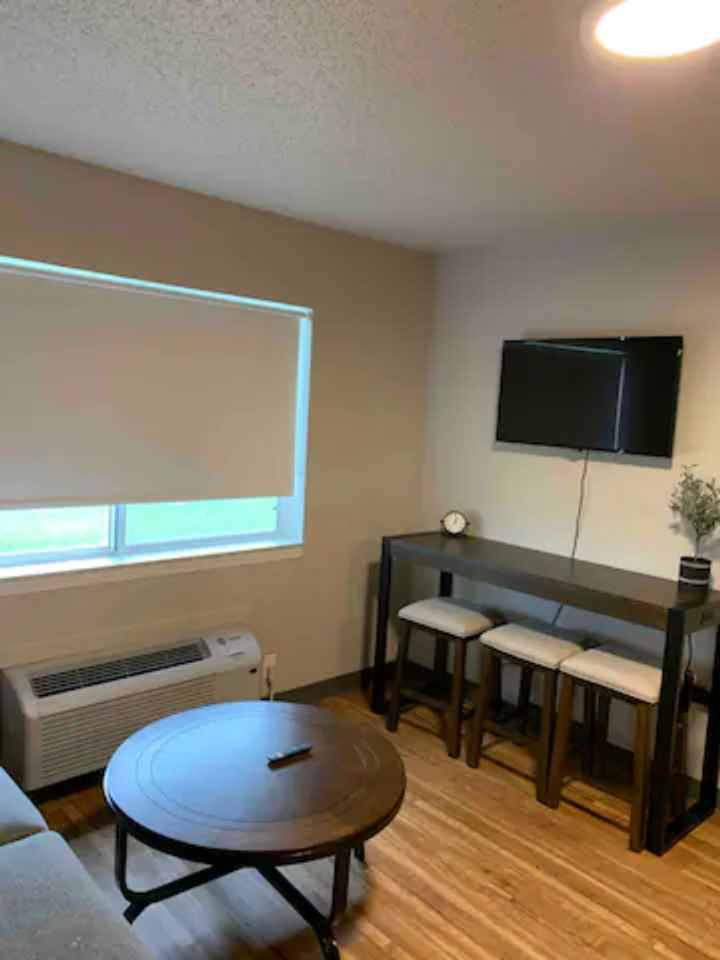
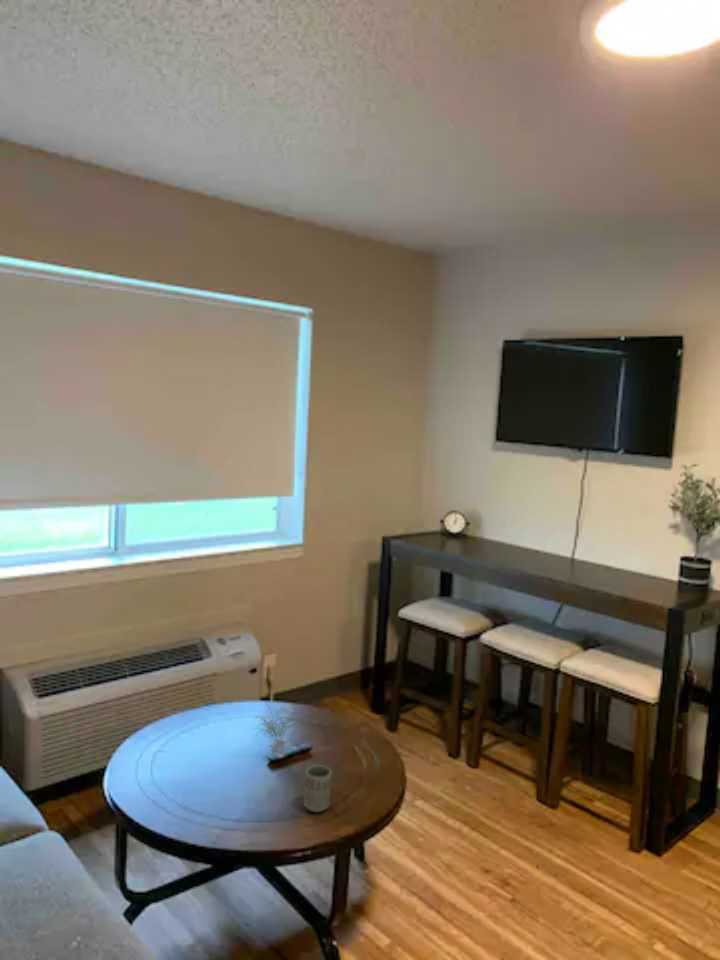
+ plant (274, 728)
+ cup (317, 789)
